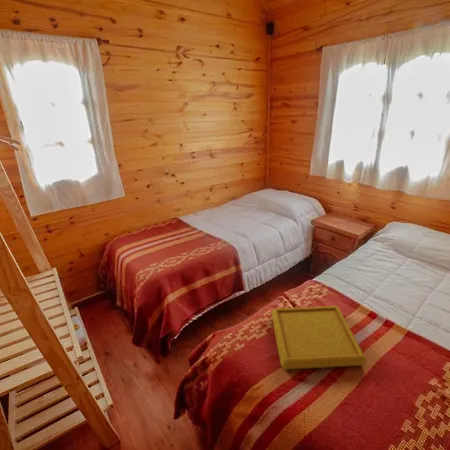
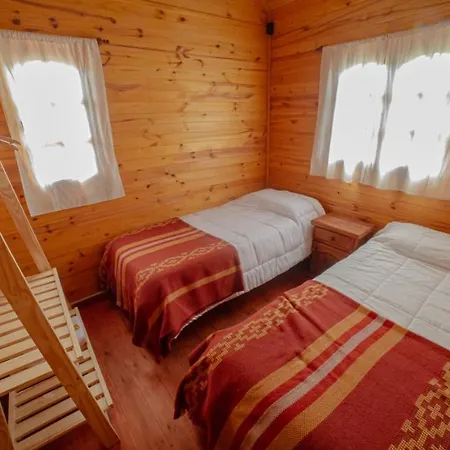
- serving tray (313, 333)
